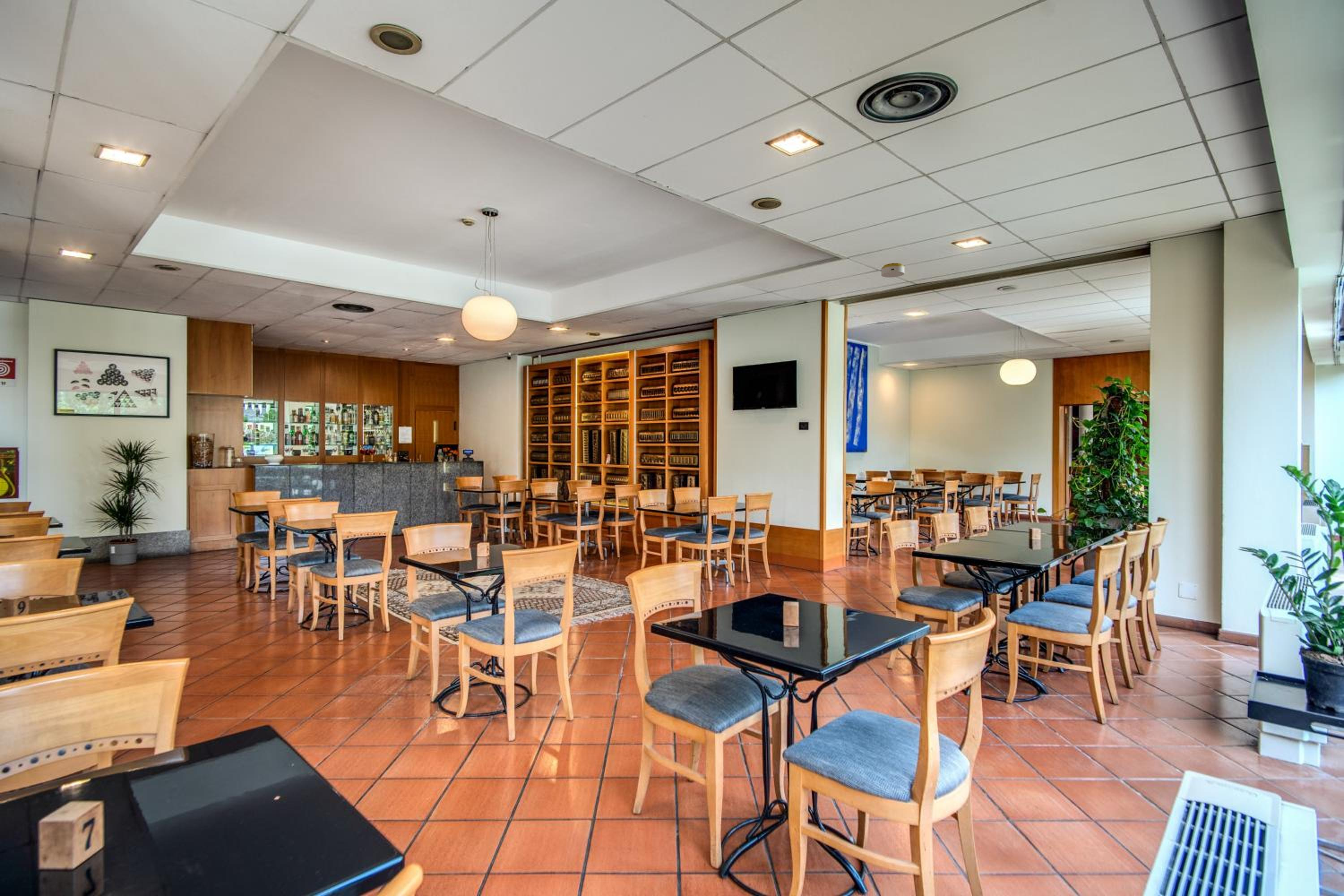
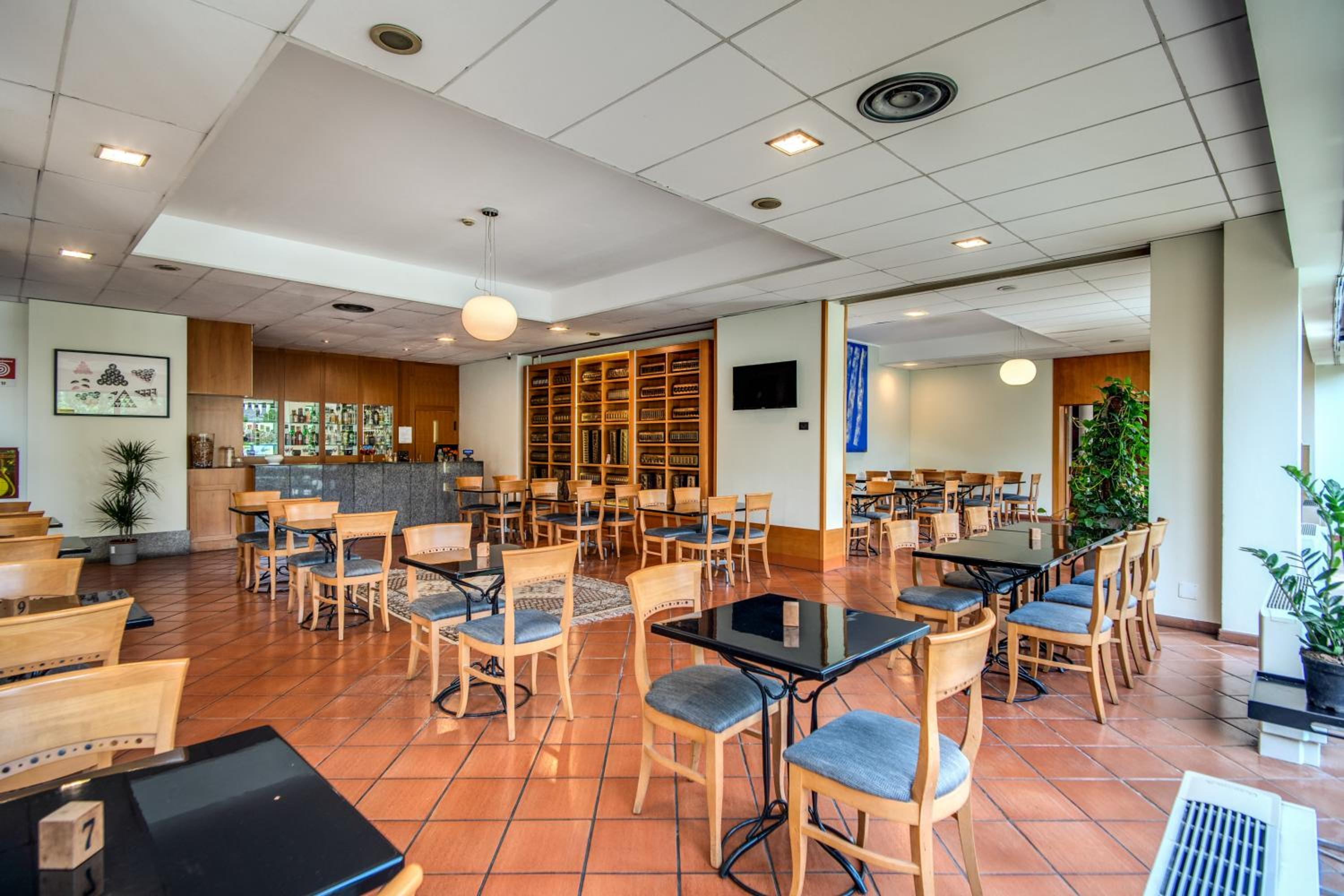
- smoke detector (892, 270)
